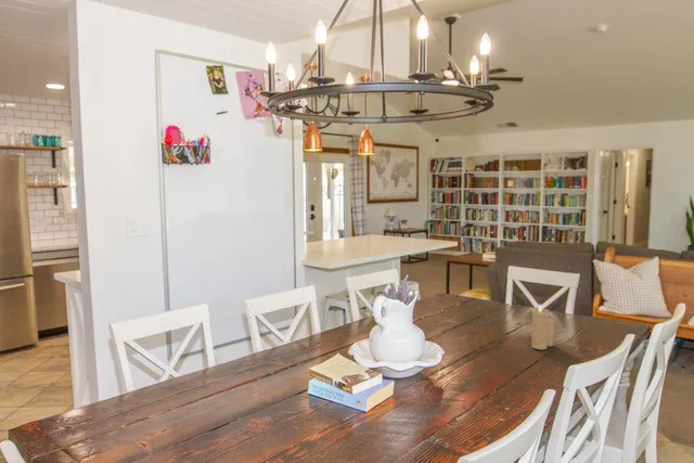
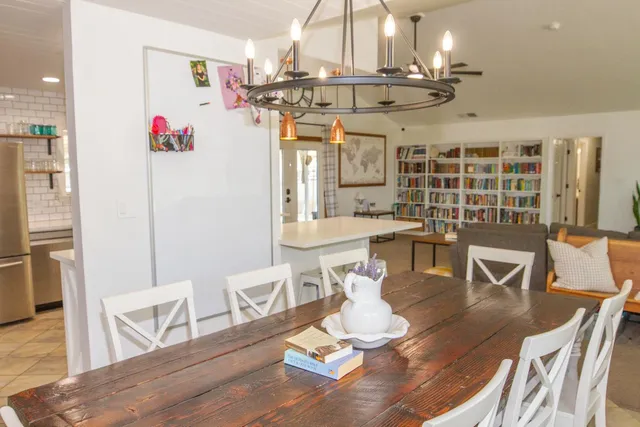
- candle (543, 324)
